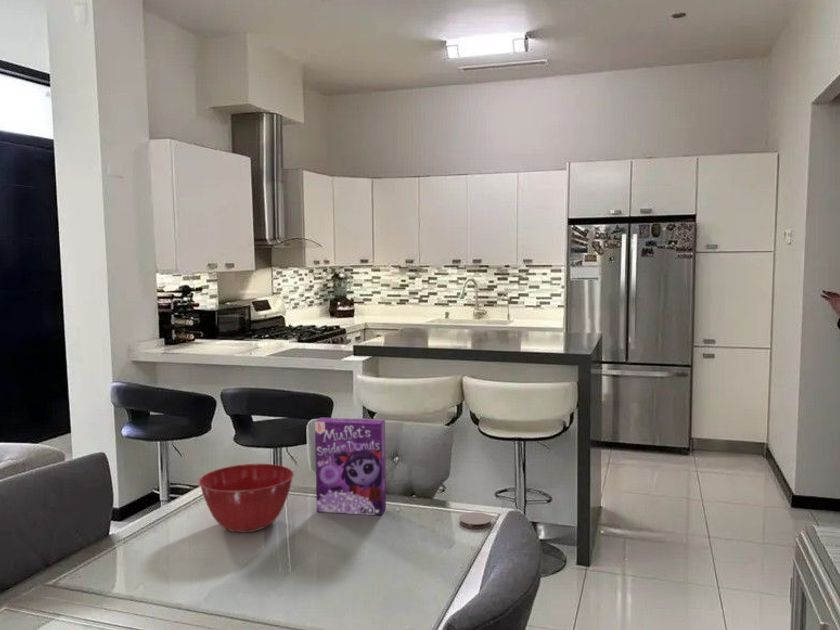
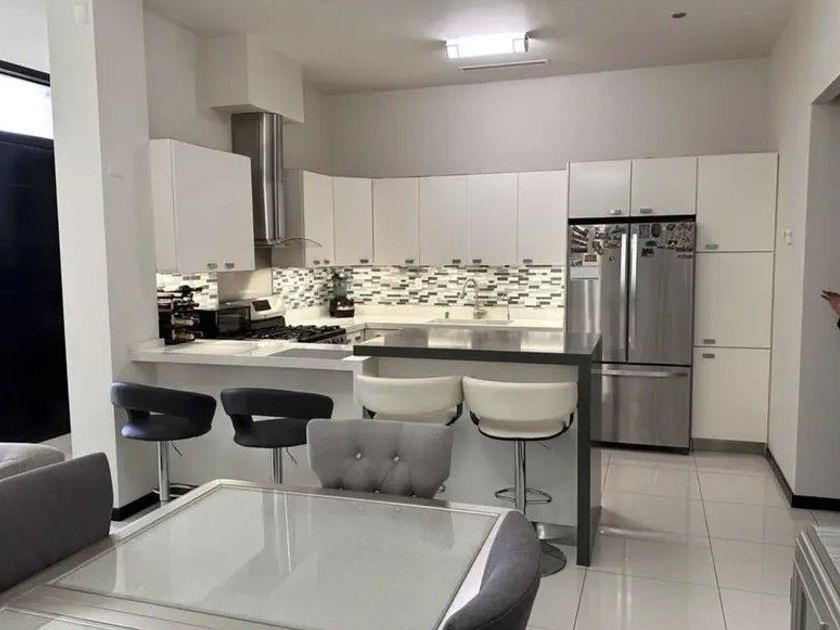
- mixing bowl (247, 500)
- coaster (475, 520)
- cereal box (350, 465)
